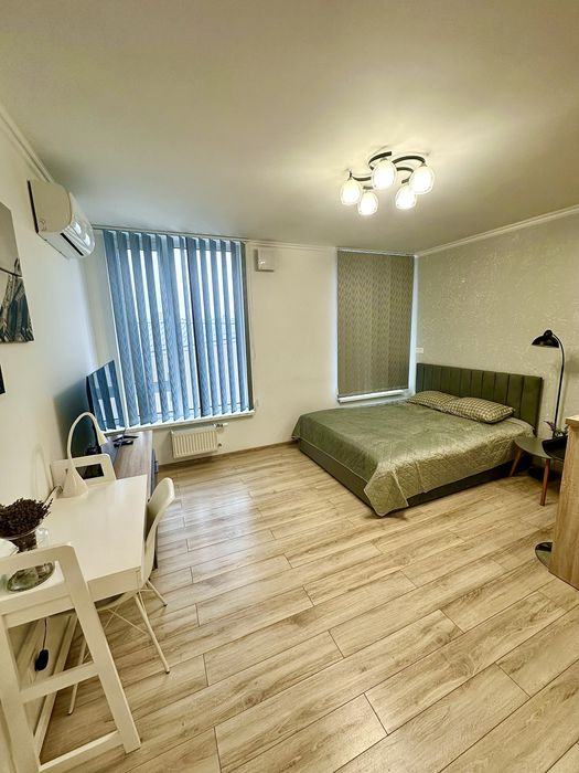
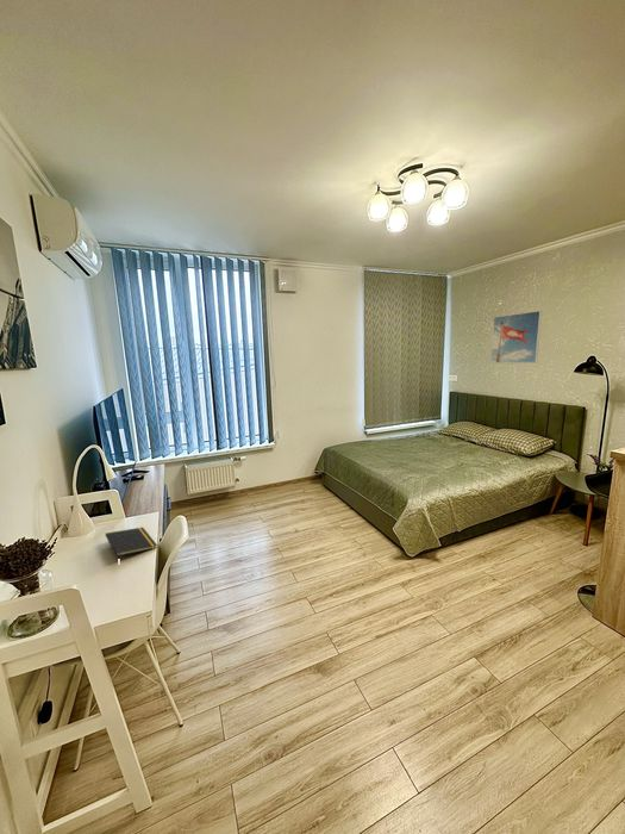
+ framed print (514, 338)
+ notepad (130, 540)
